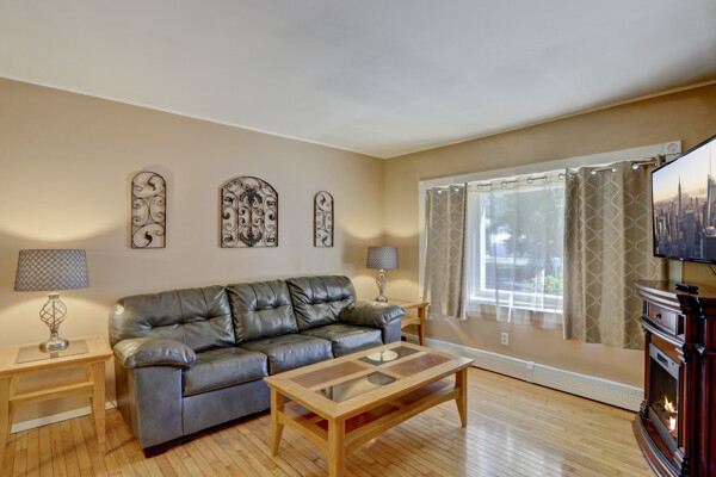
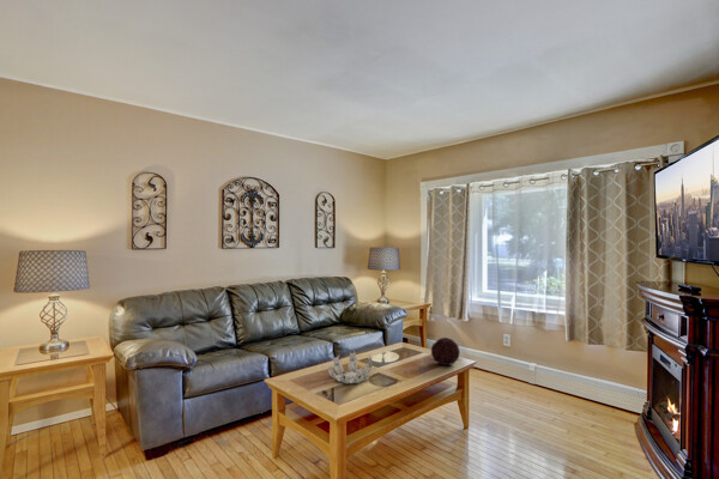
+ decorative orb (445, 351)
+ decorative bowl (351, 366)
